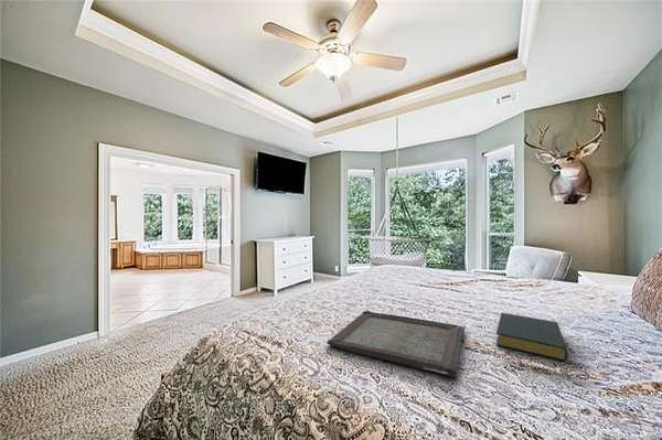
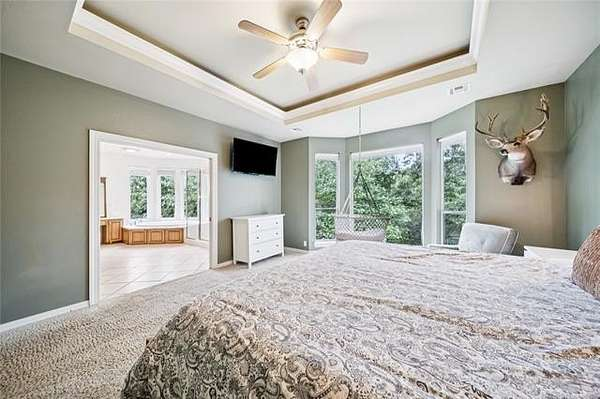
- hardback book (528, 333)
- serving tray (399, 334)
